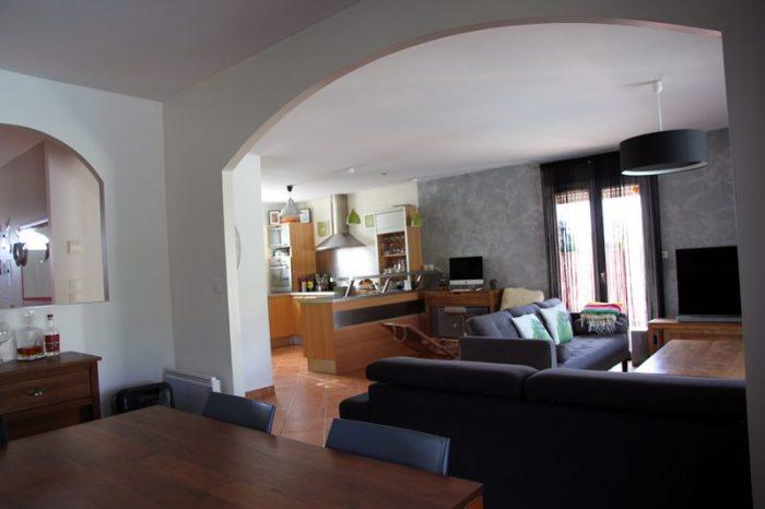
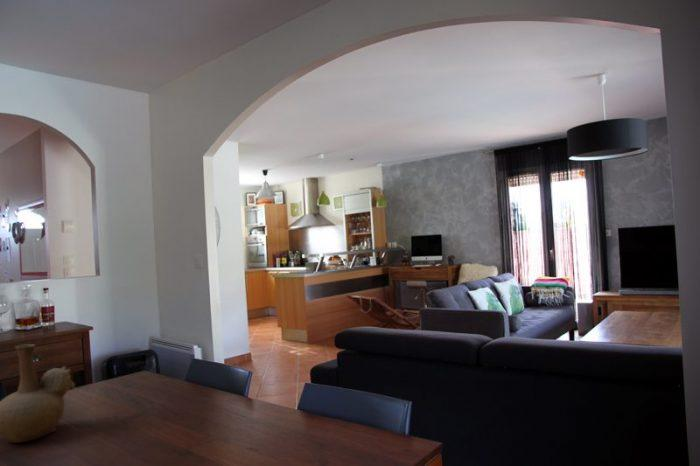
+ vase (35, 388)
